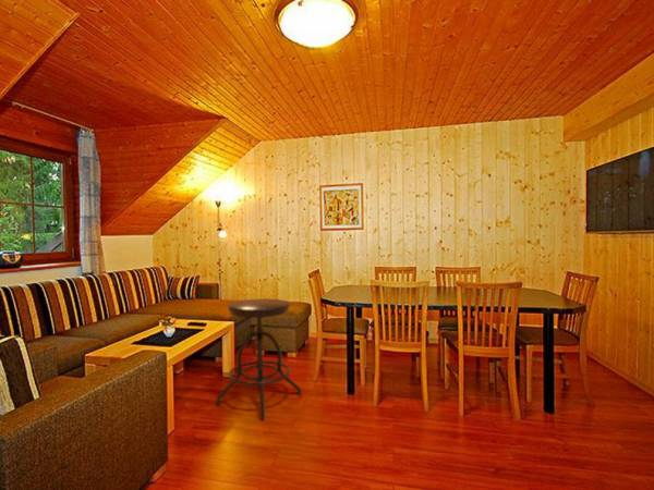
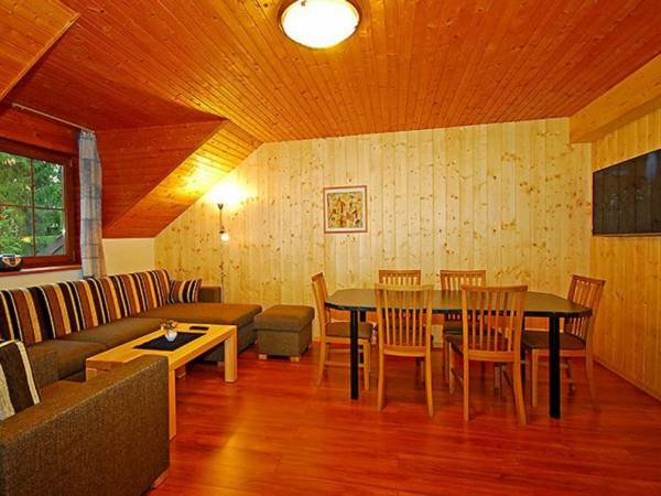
- stool (259, 351)
